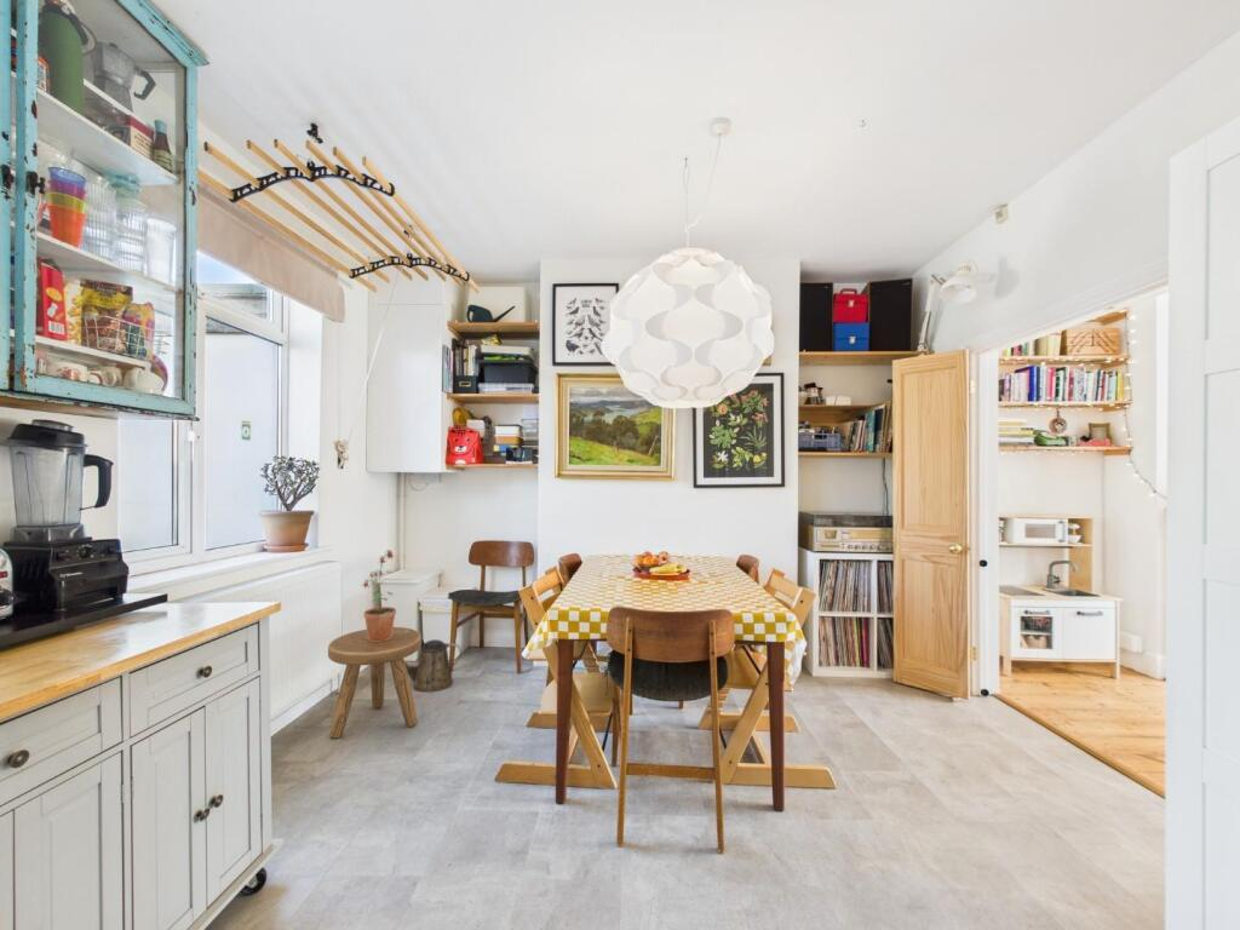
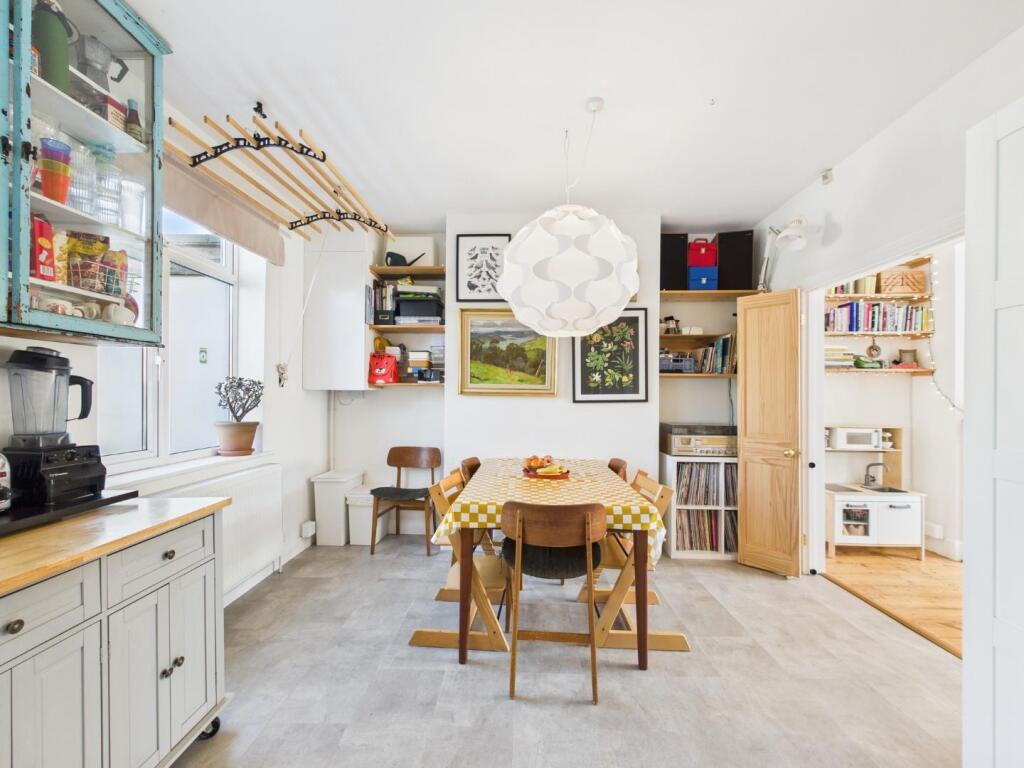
- watering can (420, 660)
- potted plant (378, 595)
- stool (375, 681)
